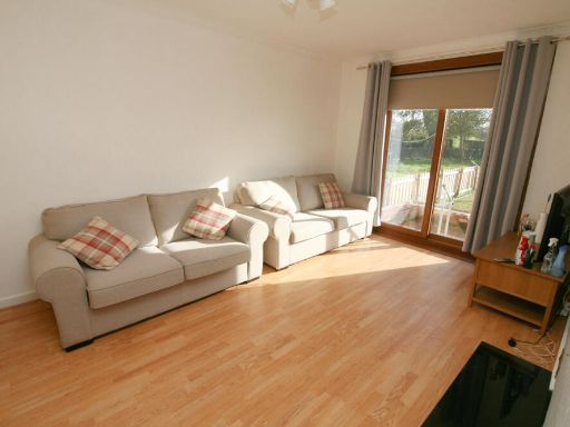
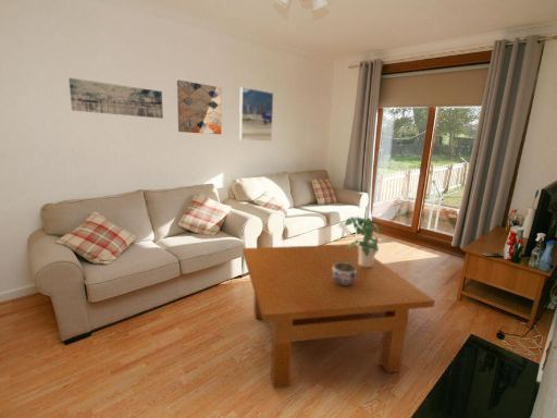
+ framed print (257, 115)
+ potted plant (363, 241)
+ jar (344, 272)
+ table (319, 304)
+ wall art (120, 100)
+ wall art (200, 109)
